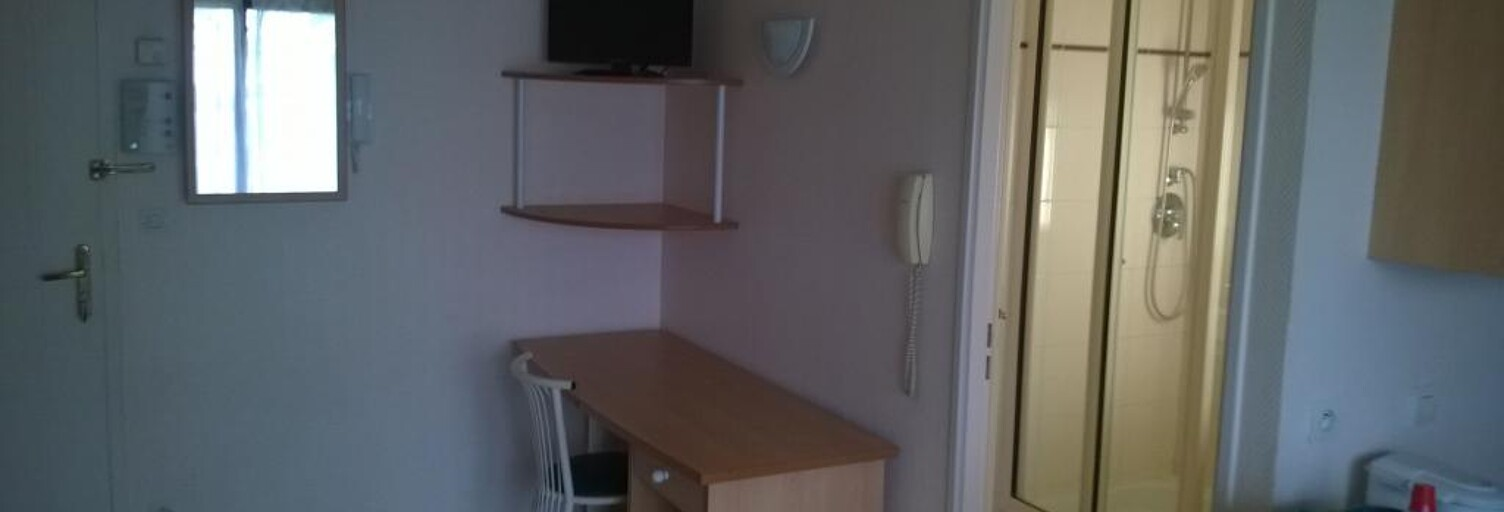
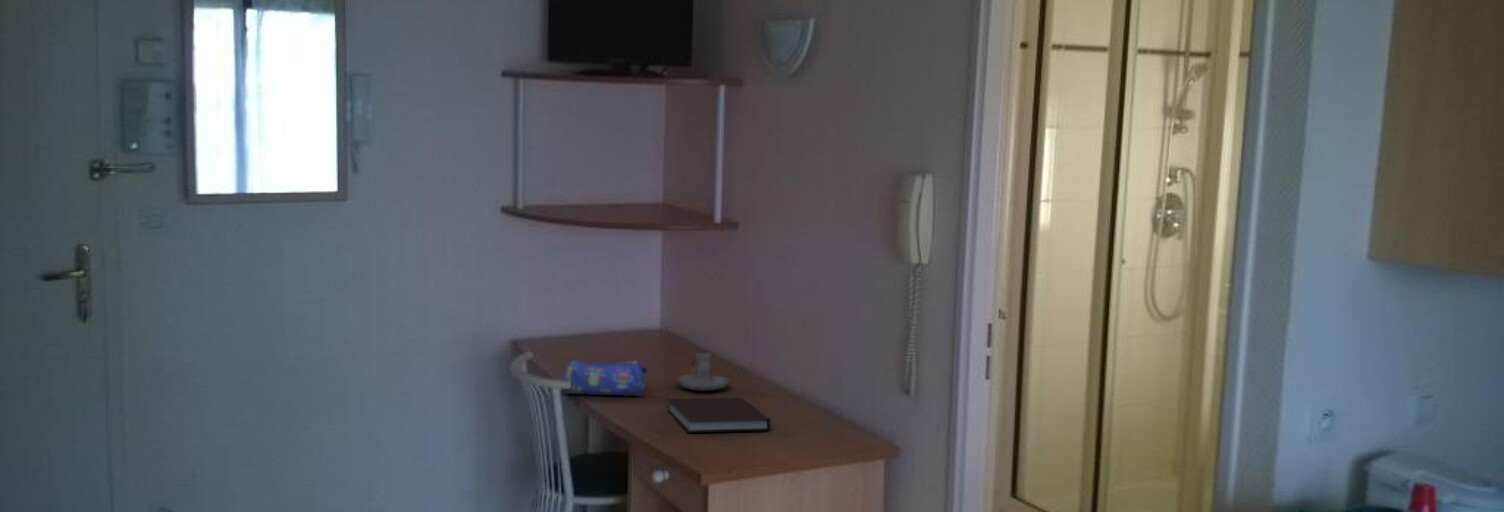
+ candle holder (701, 370)
+ notebook (716, 414)
+ pencil case (605, 377)
